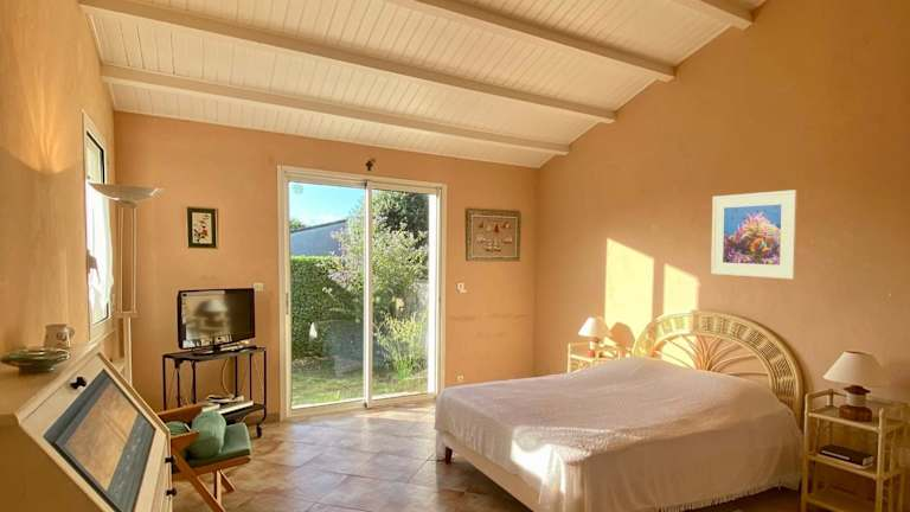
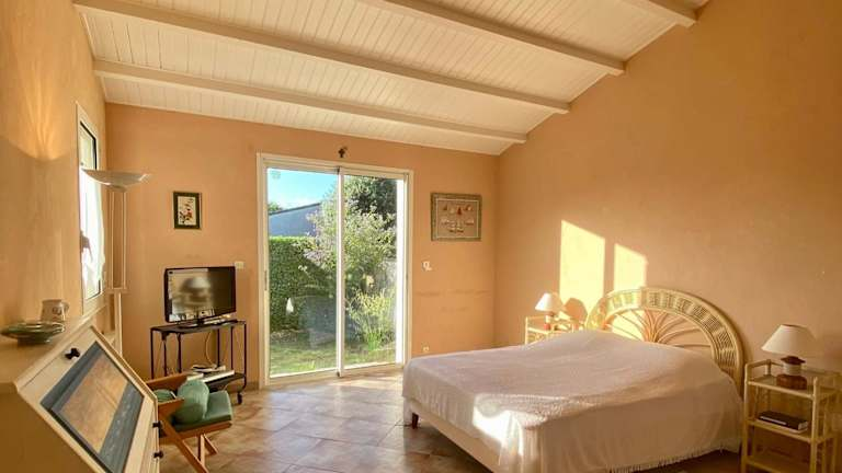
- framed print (750, 235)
